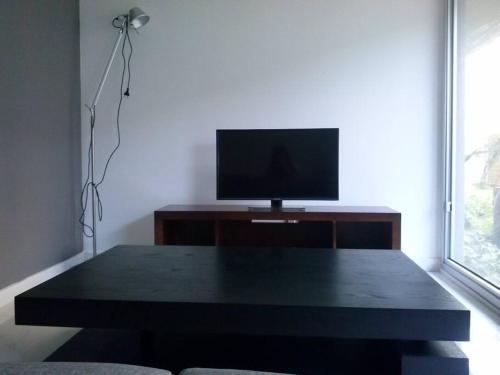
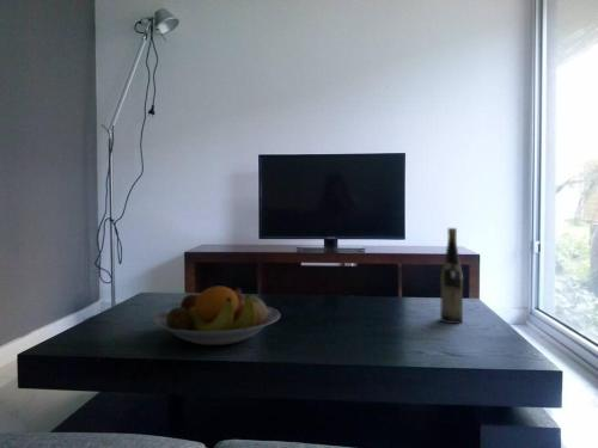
+ fruit bowl (218, 309)
+ wine bottle (451, 274)
